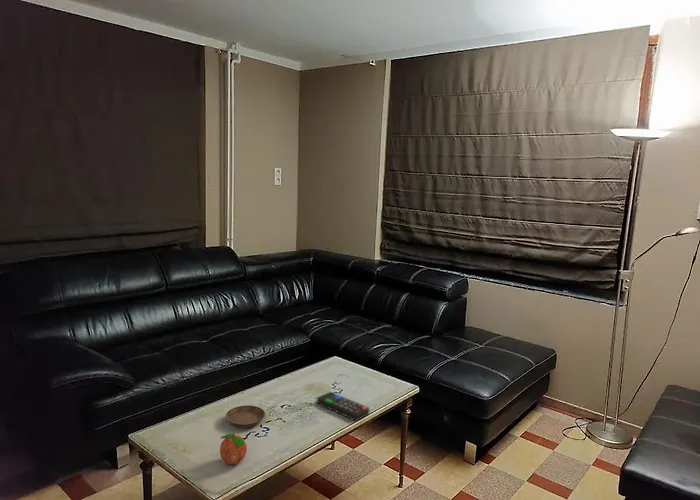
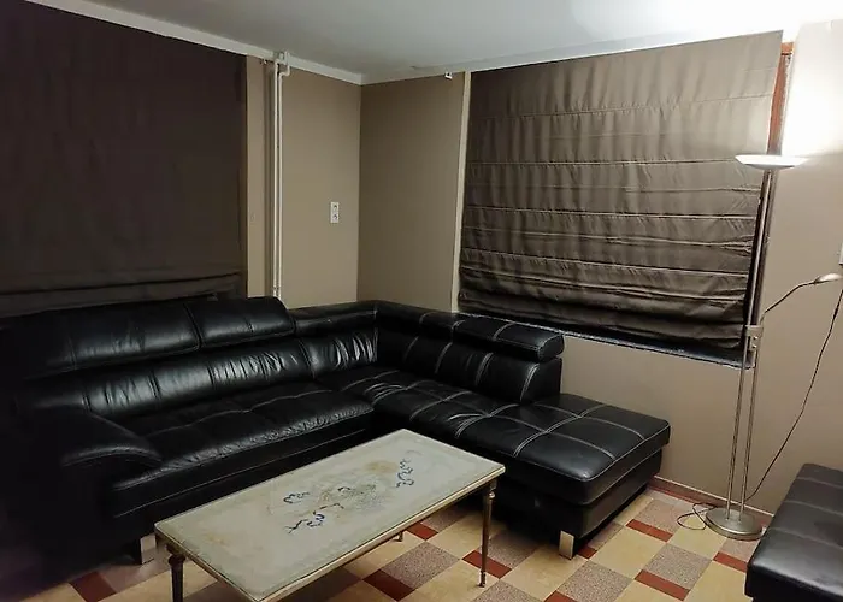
- saucer (245, 417)
- remote control (342, 405)
- fruit (233, 447)
